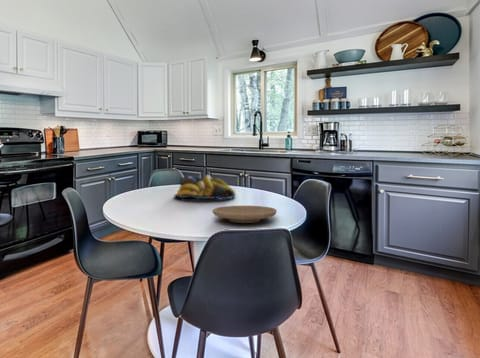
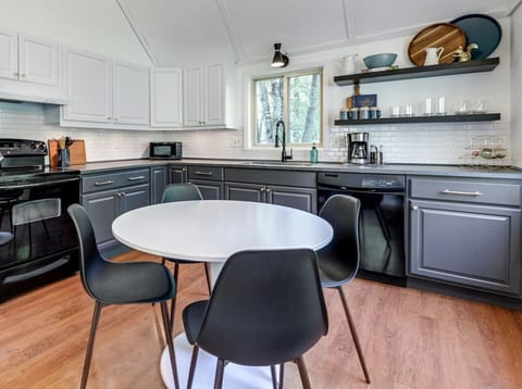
- plate (244, 214)
- fruit bowl (204, 185)
